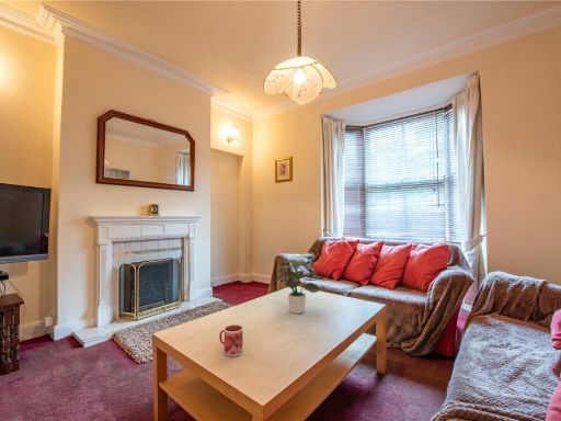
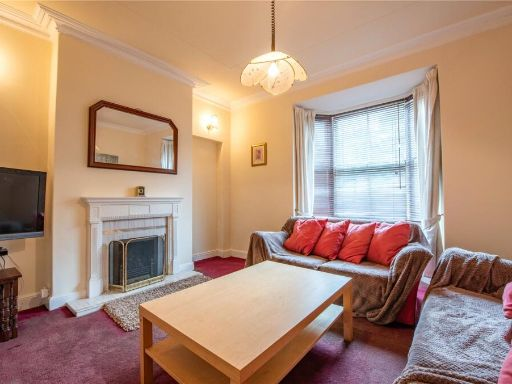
- potted plant (297, 282)
- mug (230, 339)
